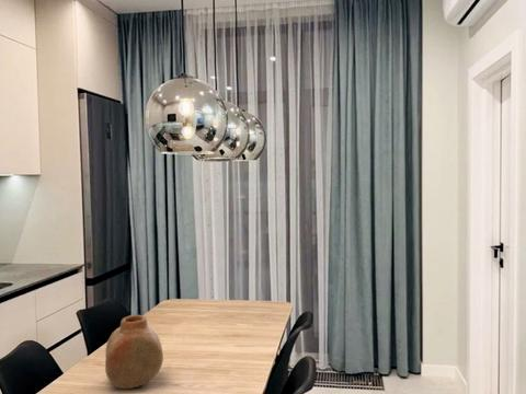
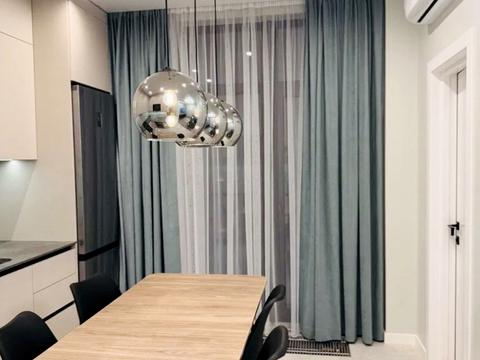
- vase (134, 349)
